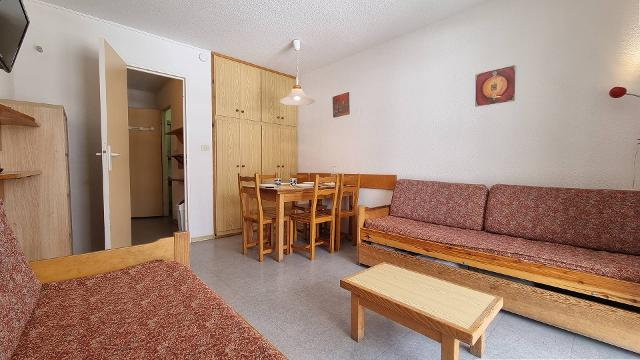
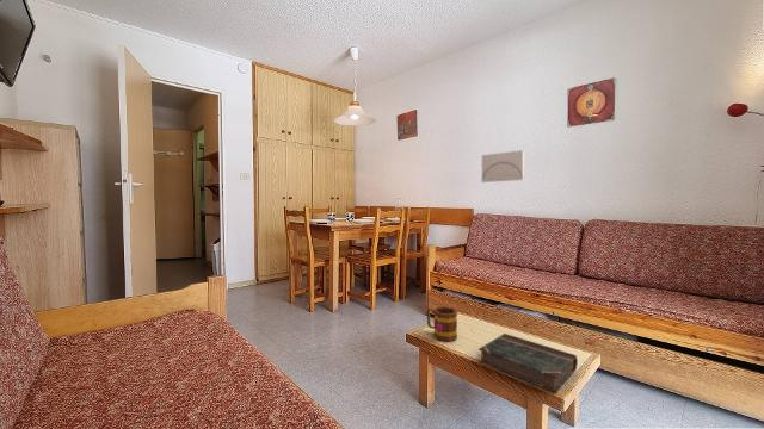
+ mug (440, 322)
+ book (526, 358)
+ wall art (501, 167)
